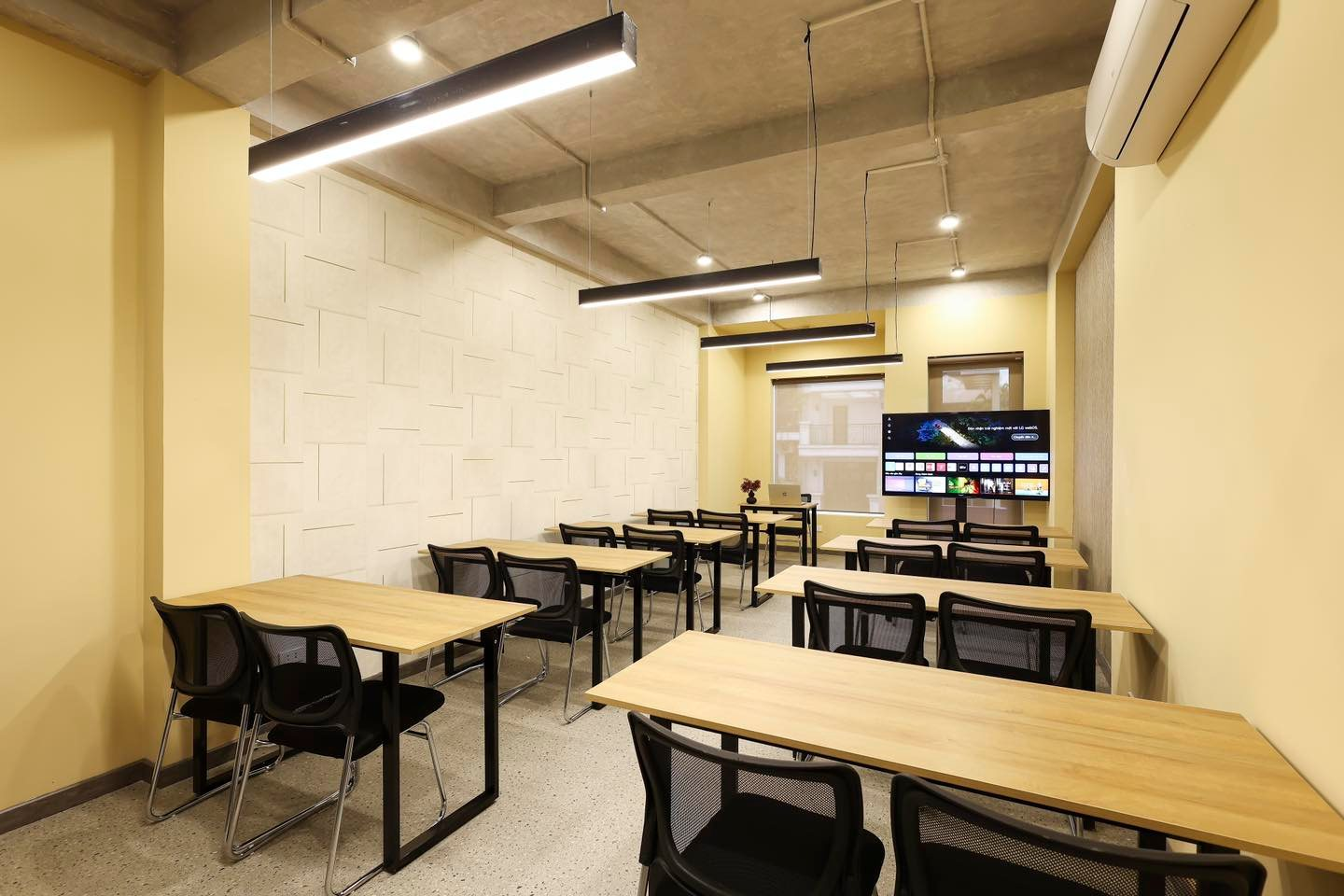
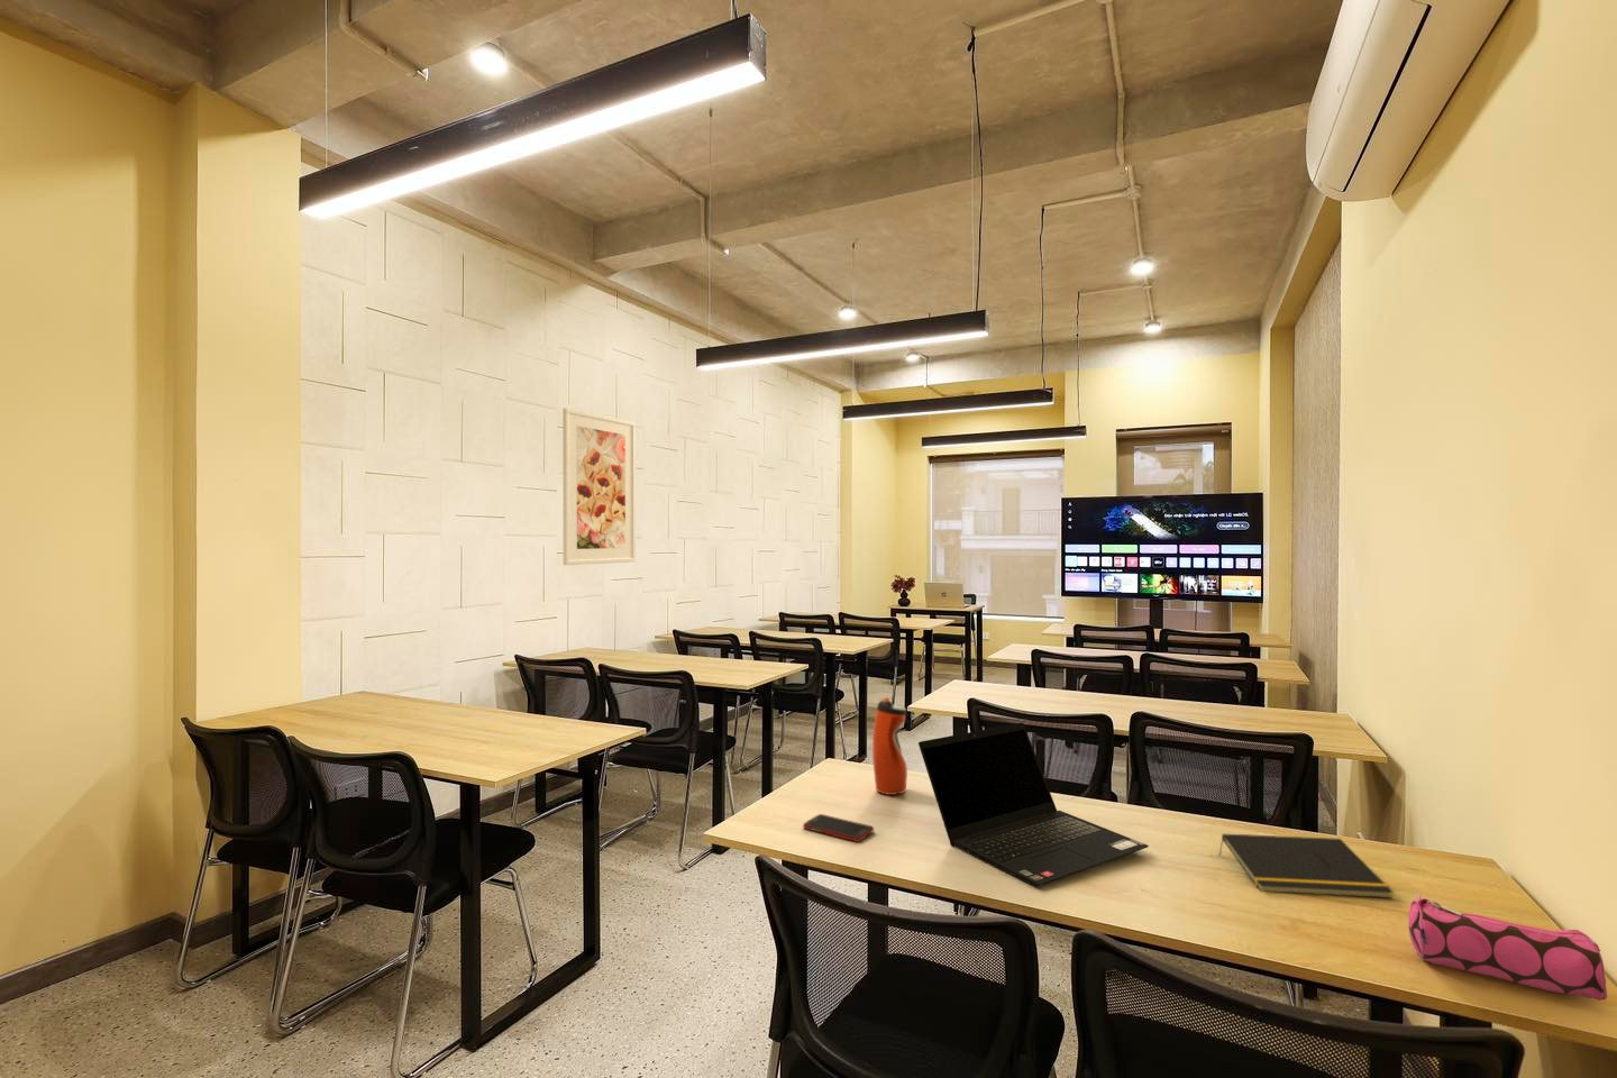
+ laptop computer (1029, 795)
+ water bottle (889, 744)
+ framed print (600, 488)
+ pencil case (1502, 943)
+ cell phone (837, 828)
+ notepad (1302, 864)
